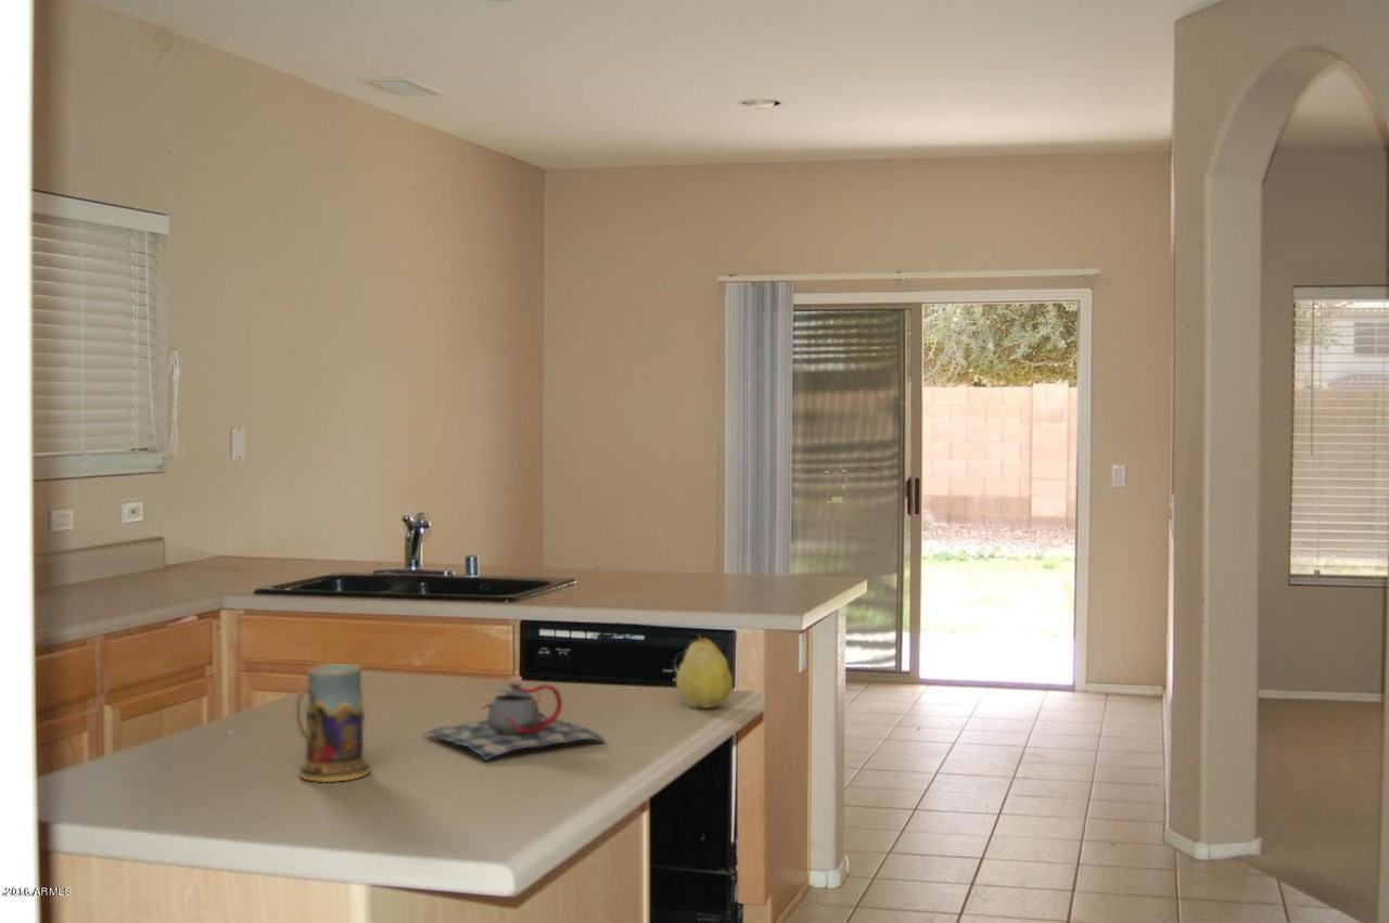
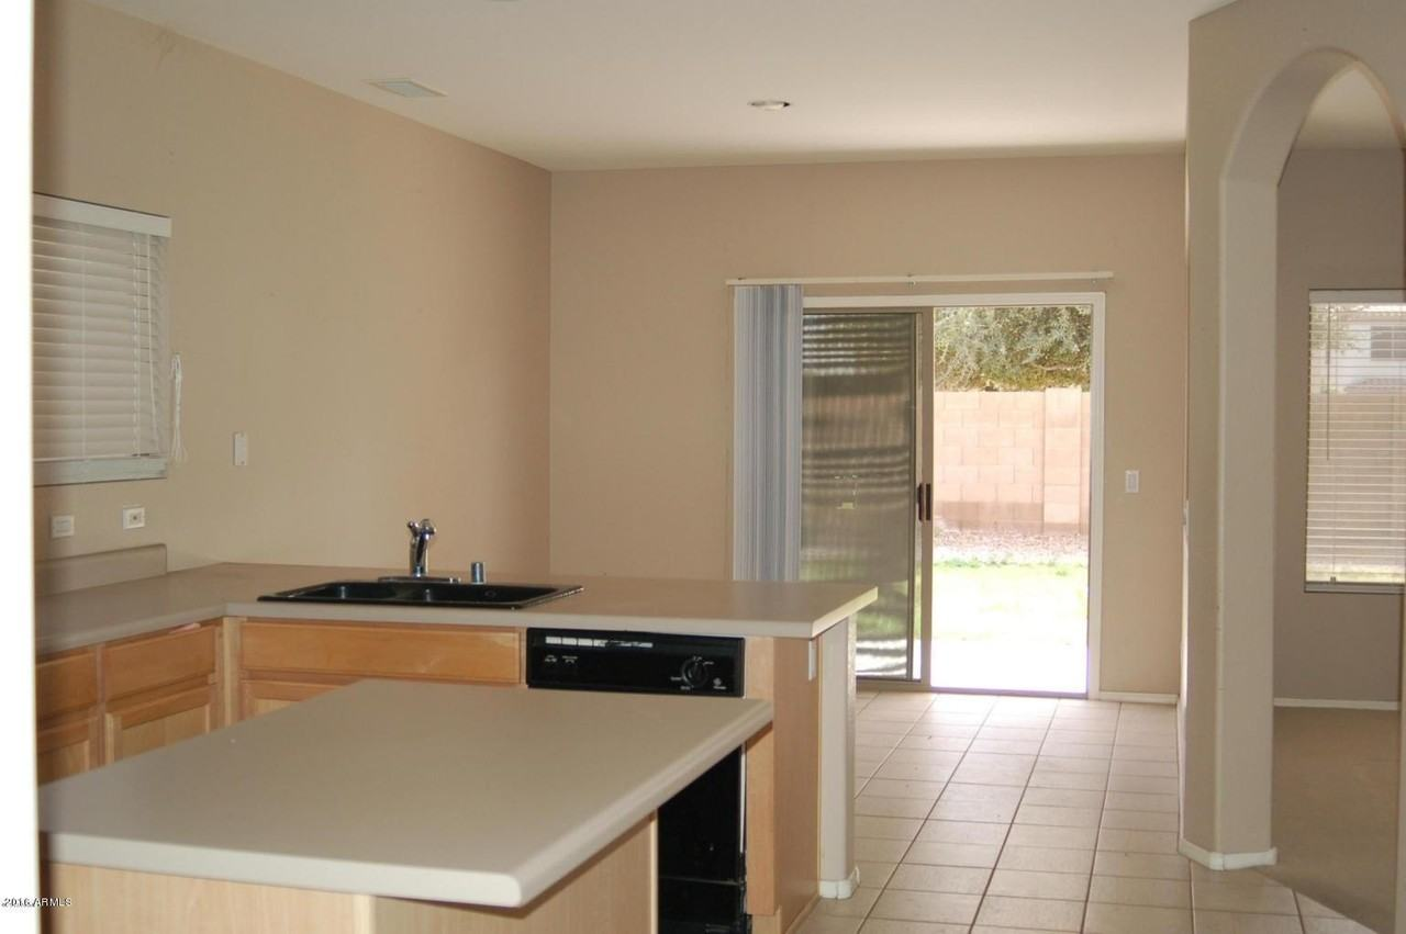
- fruit (704, 669)
- mug (329, 721)
- teapot (513, 710)
